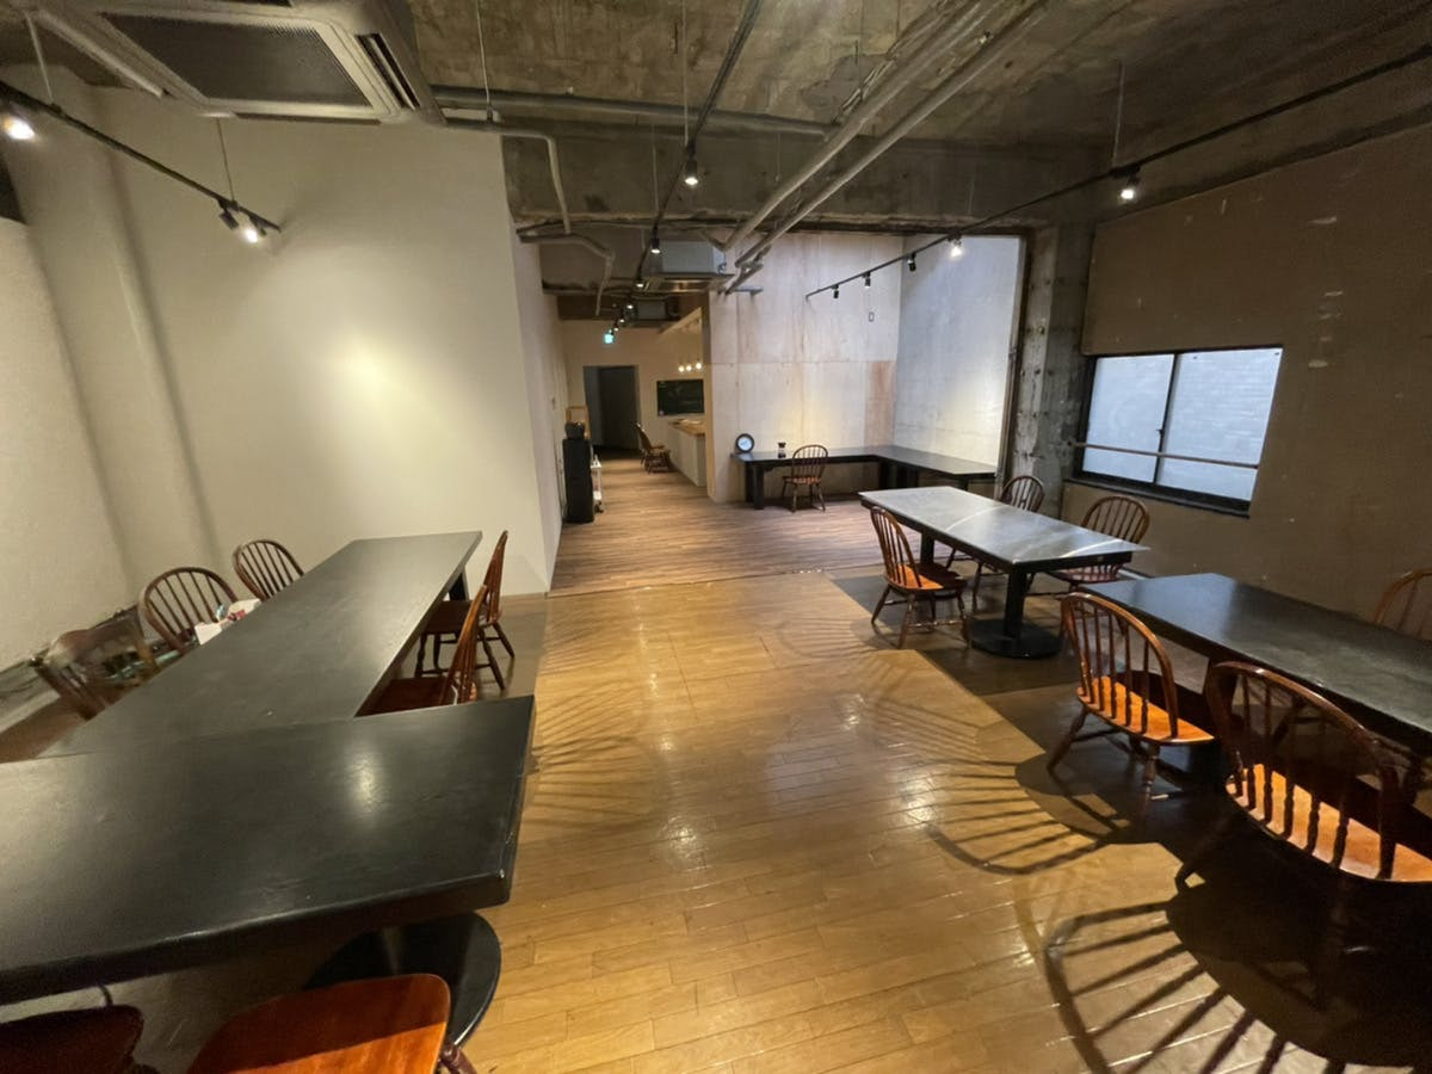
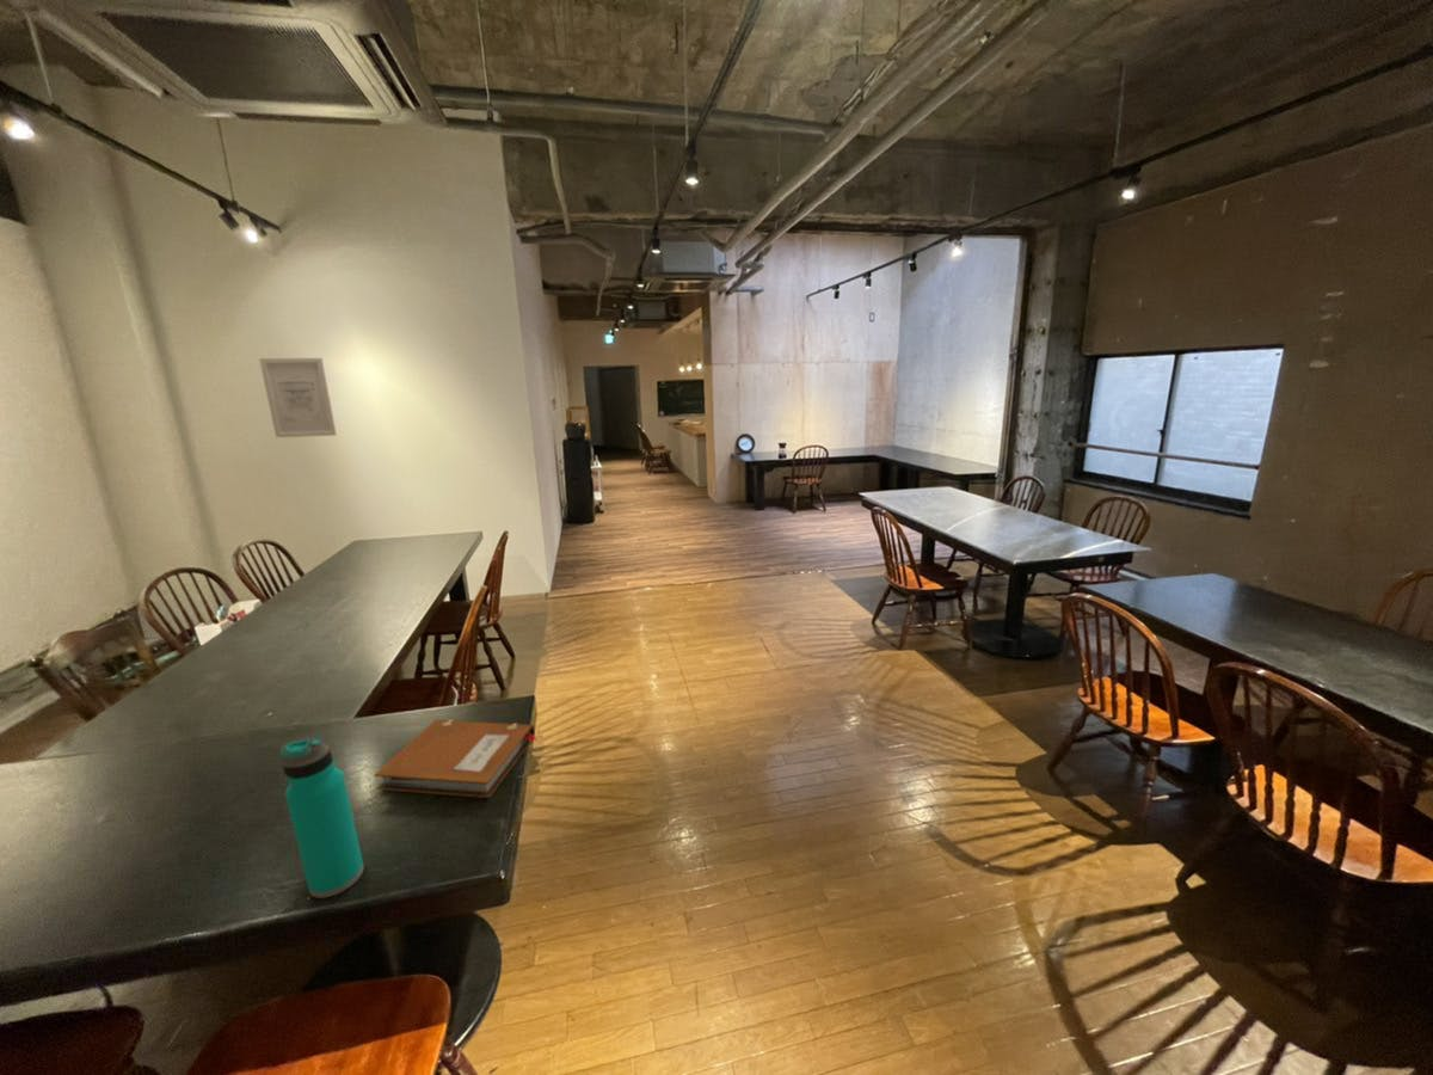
+ notebook (463, 754)
+ wall art (299, 398)
+ water bottle (321, 812)
